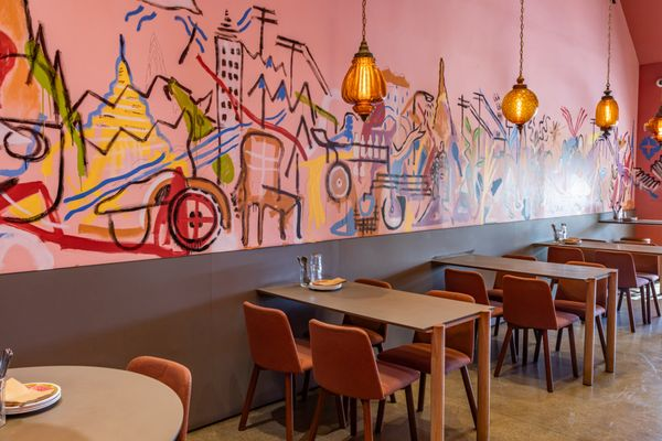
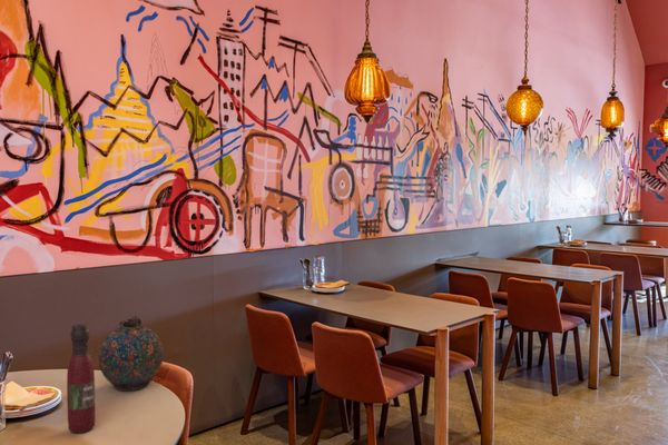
+ wine bottle (80, 377)
+ snuff bottle (131, 349)
